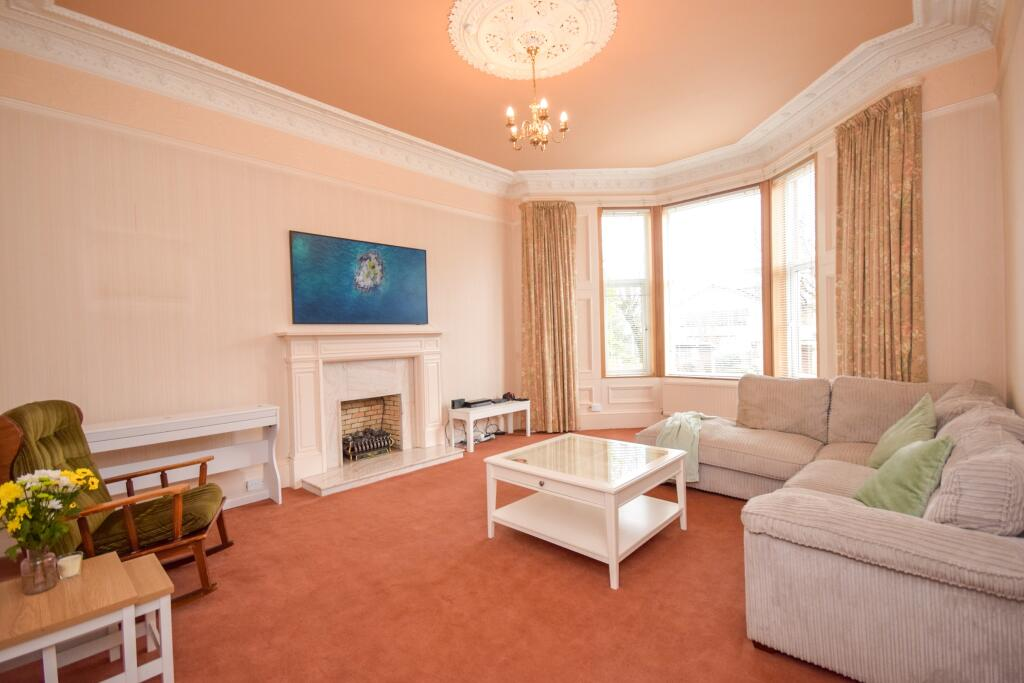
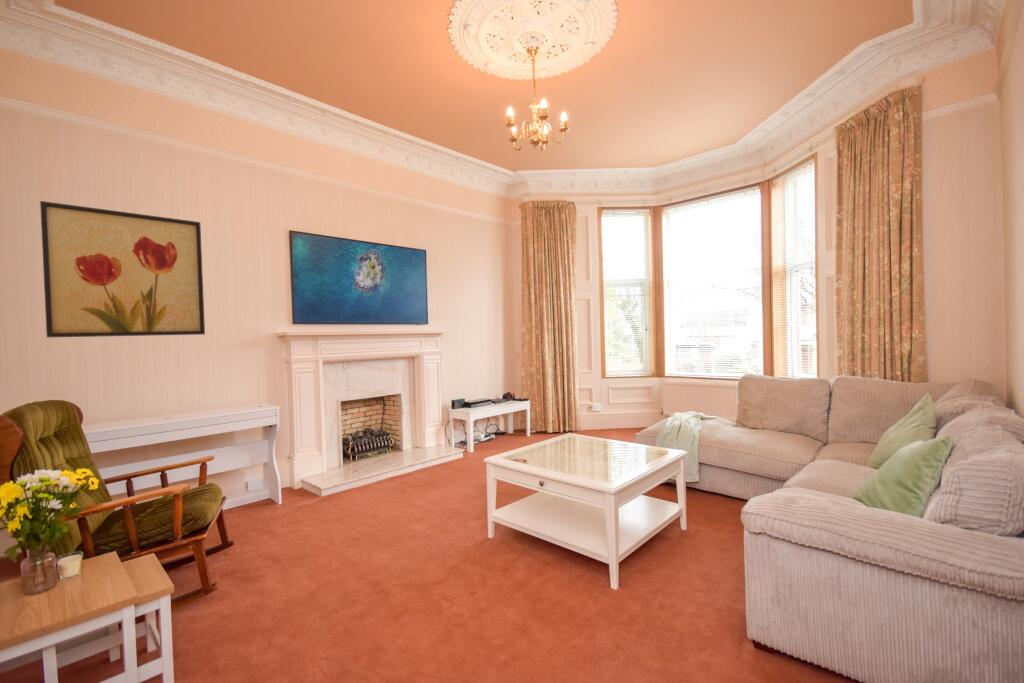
+ wall art (130, 274)
